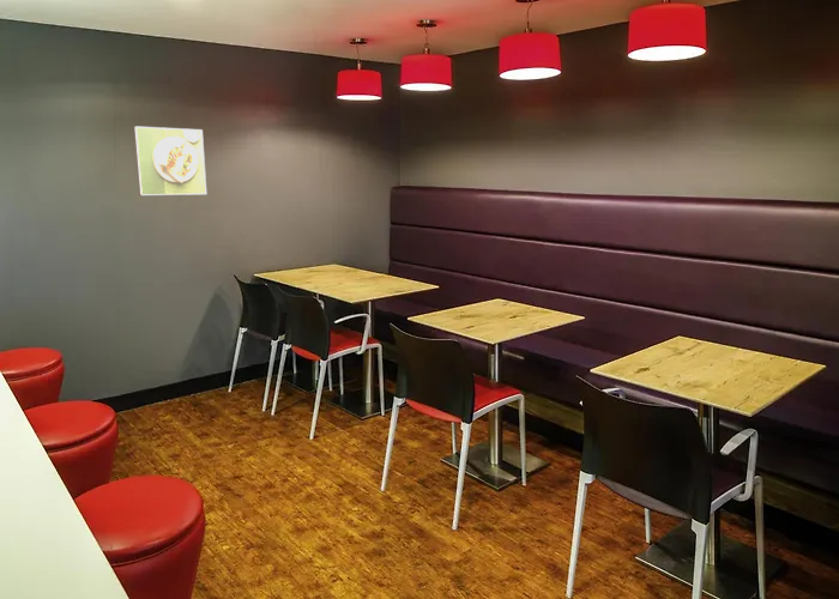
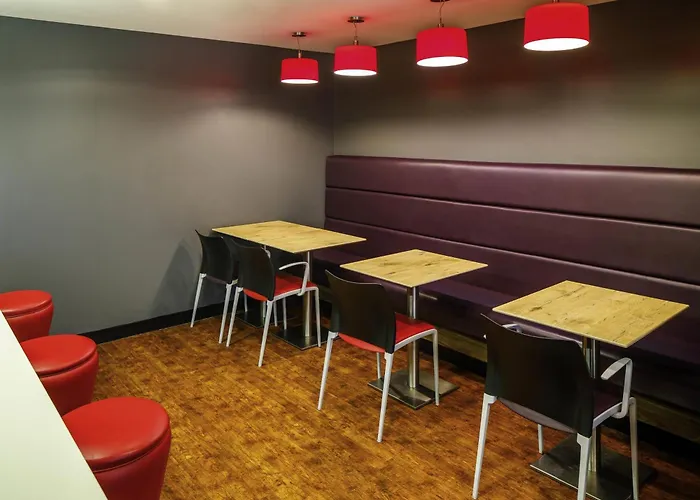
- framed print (171, 162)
